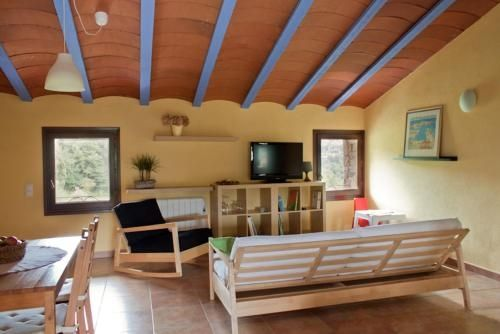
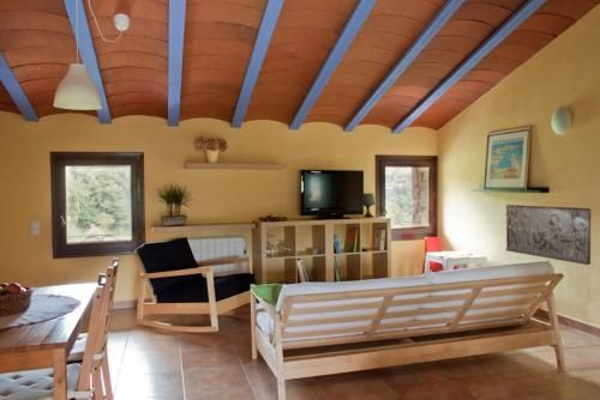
+ relief sculpture (544, 231)
